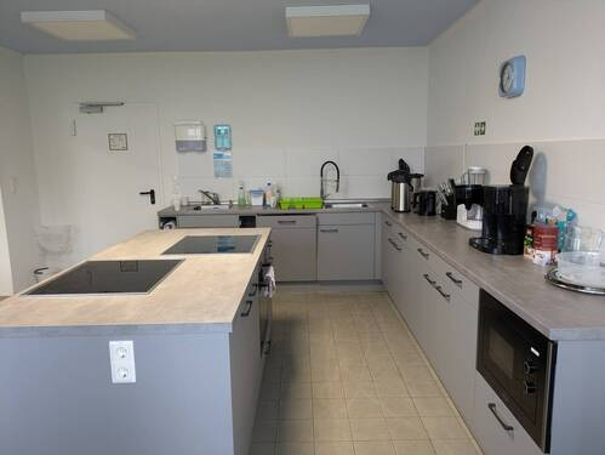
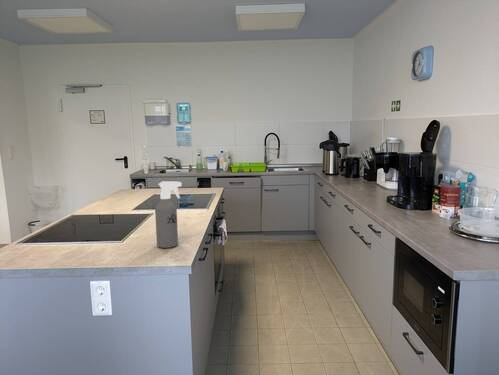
+ spray bottle (169, 213)
